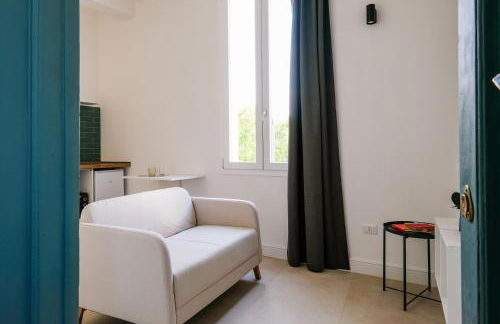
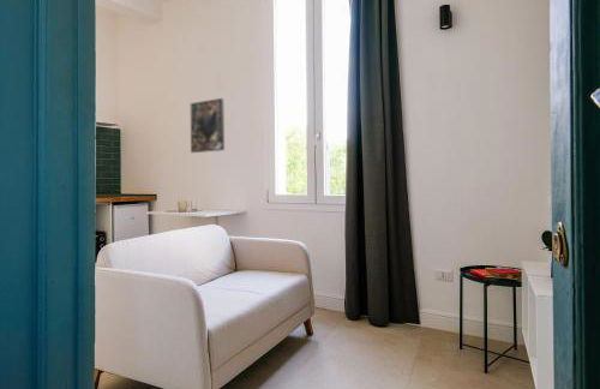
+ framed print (206, 126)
